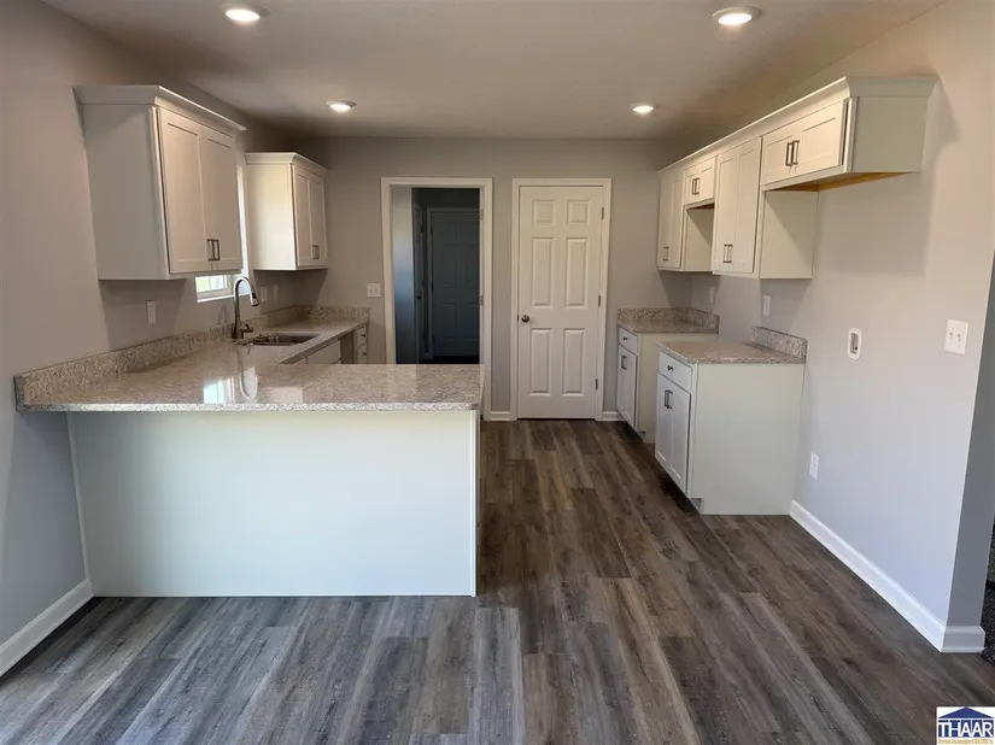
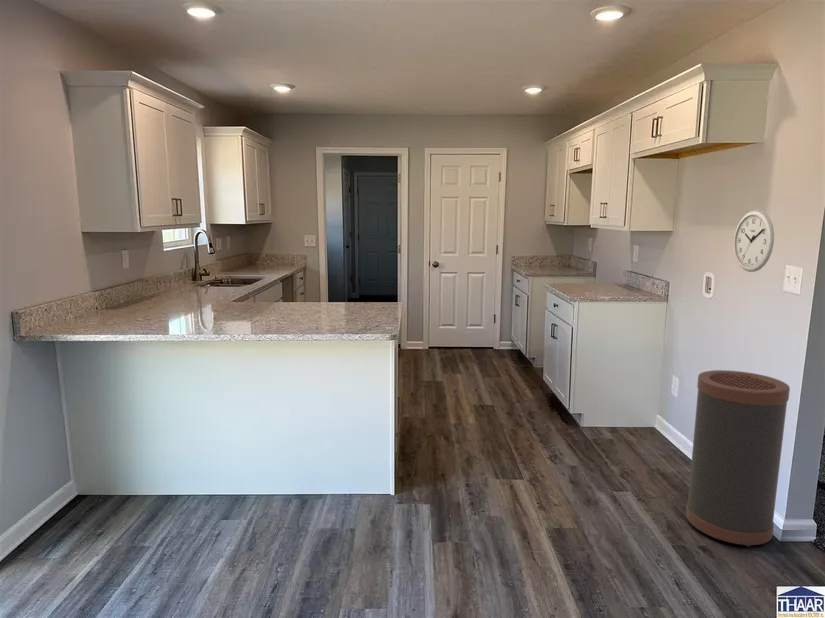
+ trash can (734, 455)
+ wall clock (751, 241)
